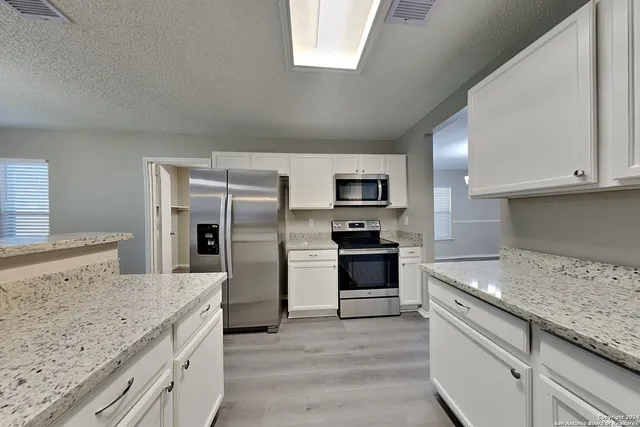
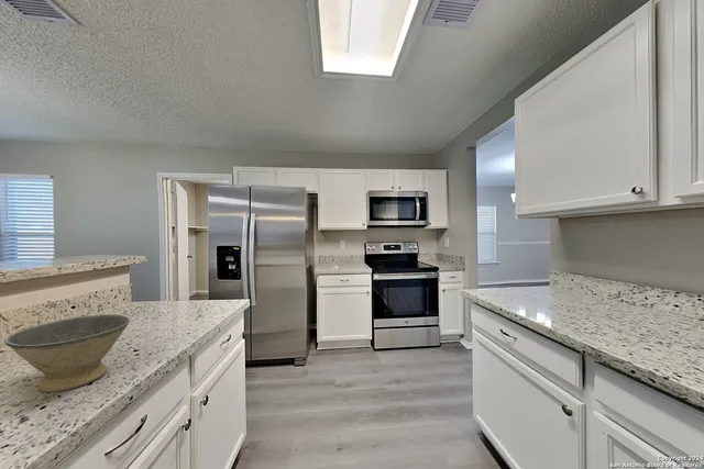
+ bowl (75, 353)
